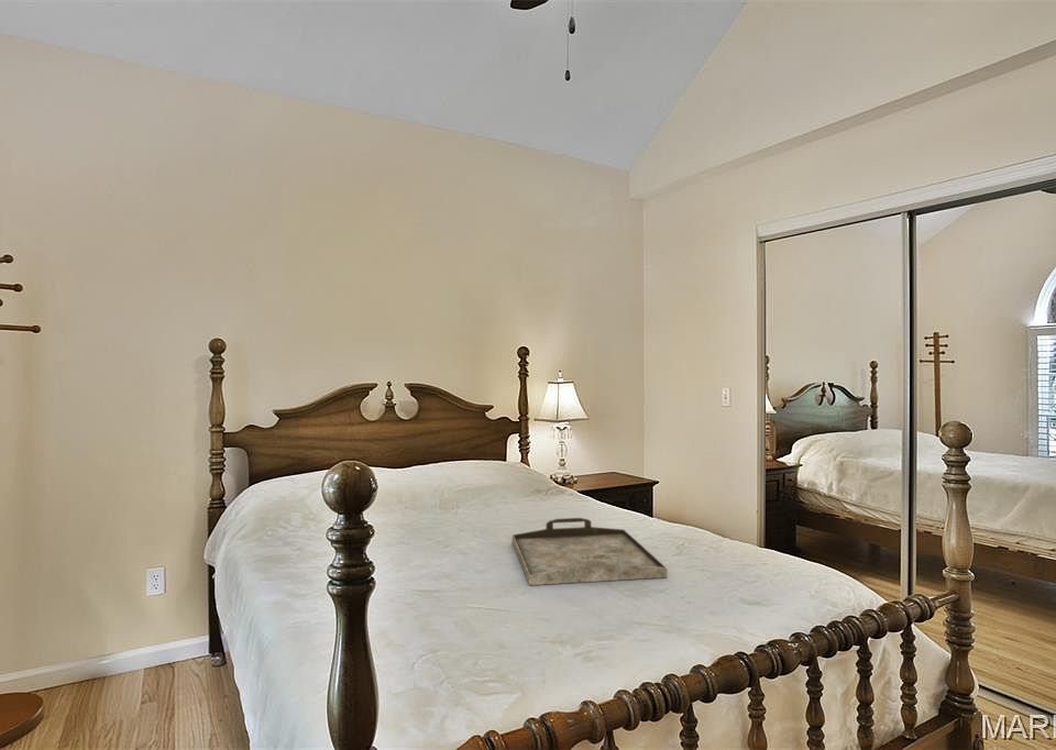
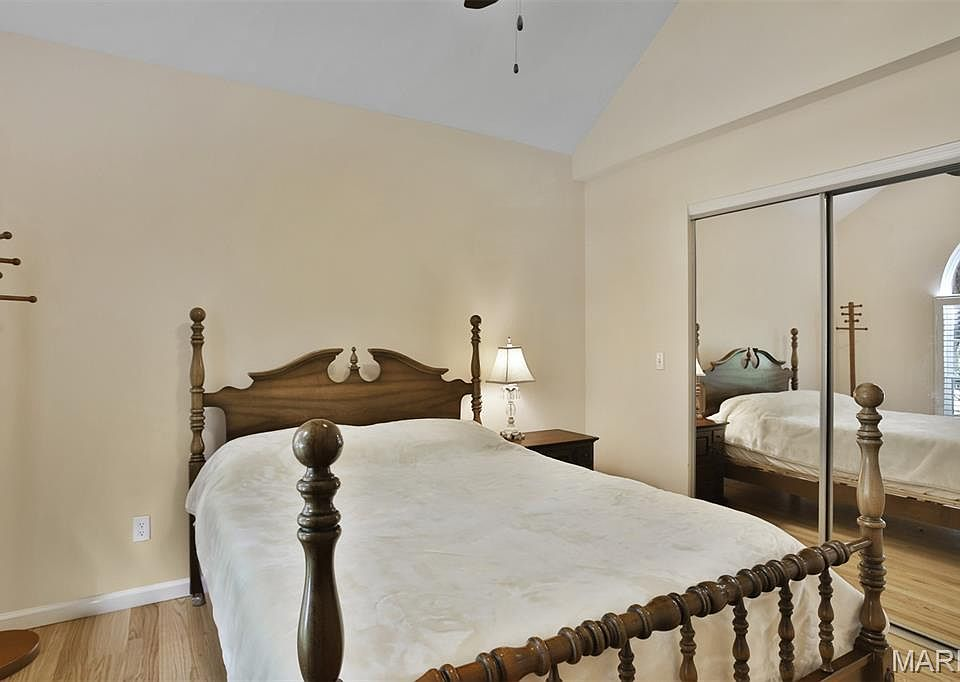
- serving tray (582, 545)
